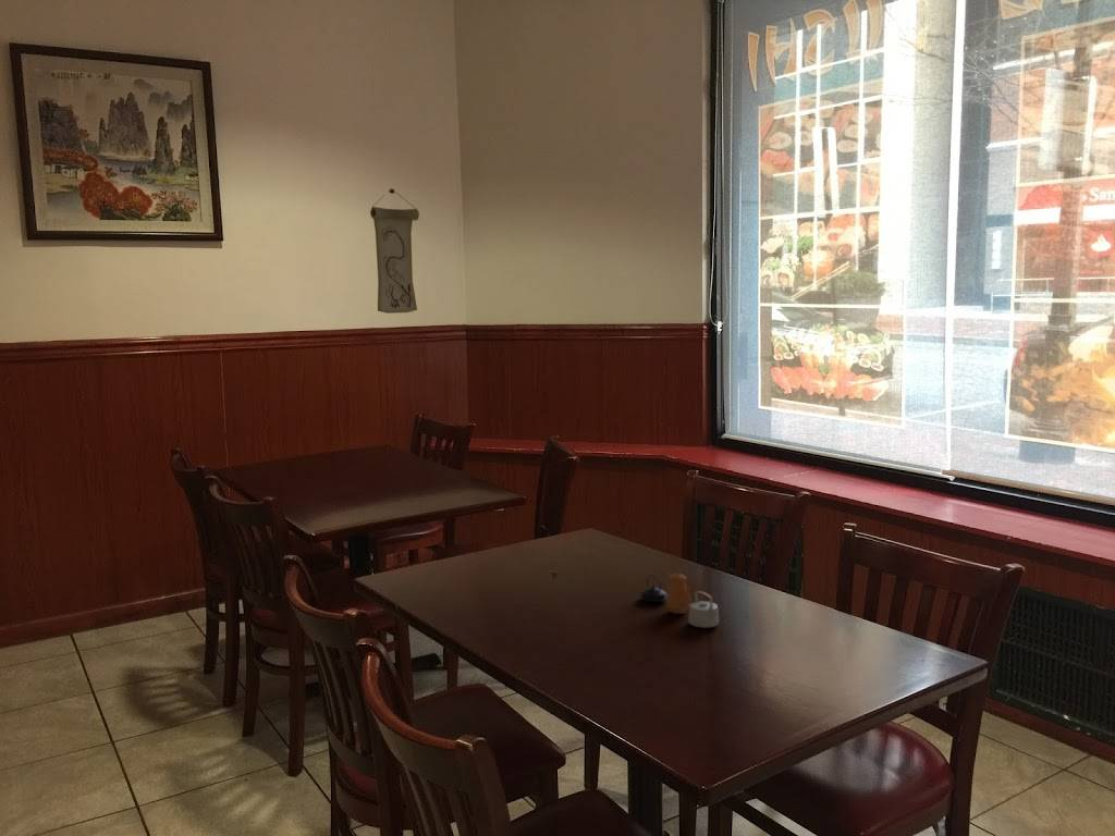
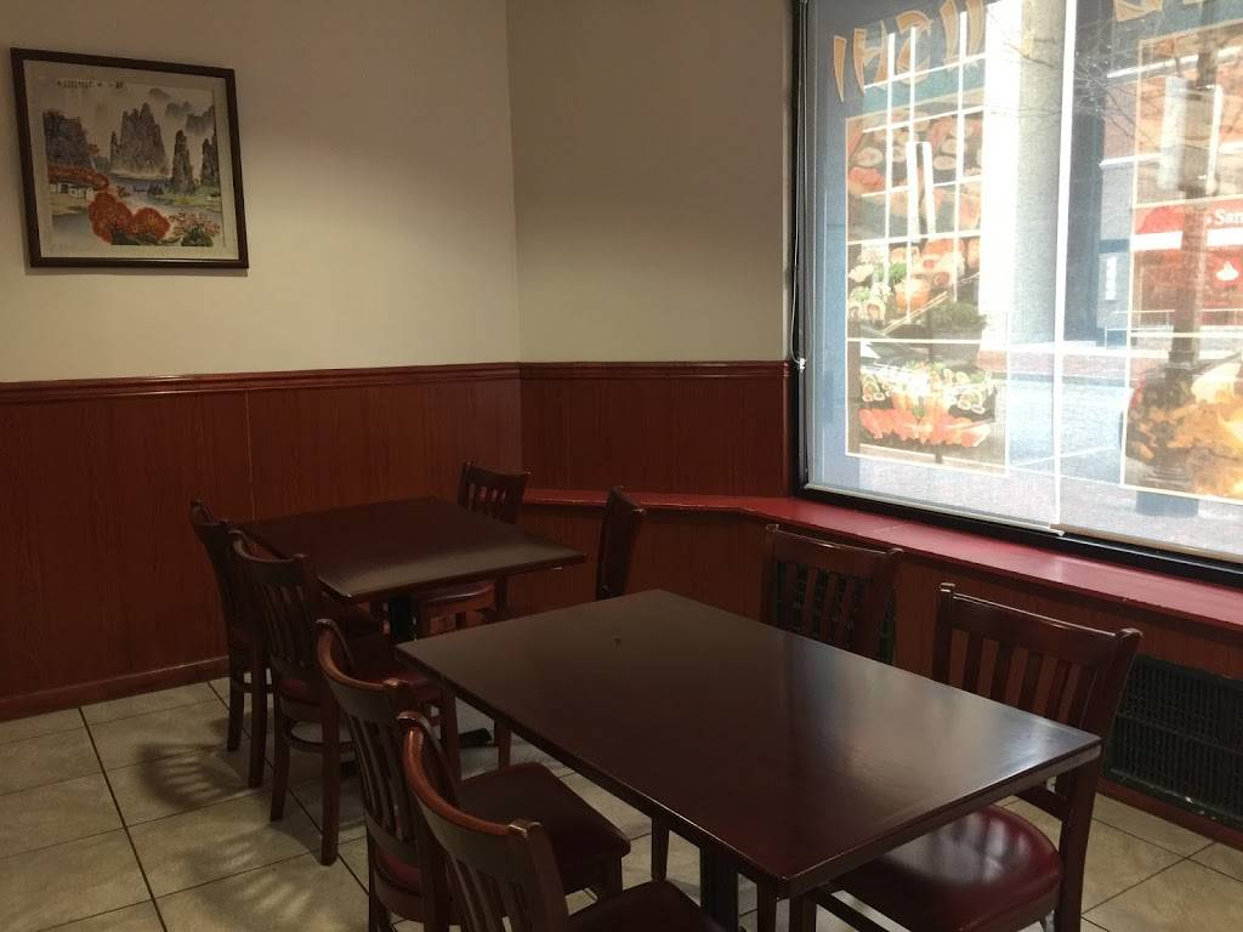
- wall scroll (396, 250)
- teapot (679, 591)
